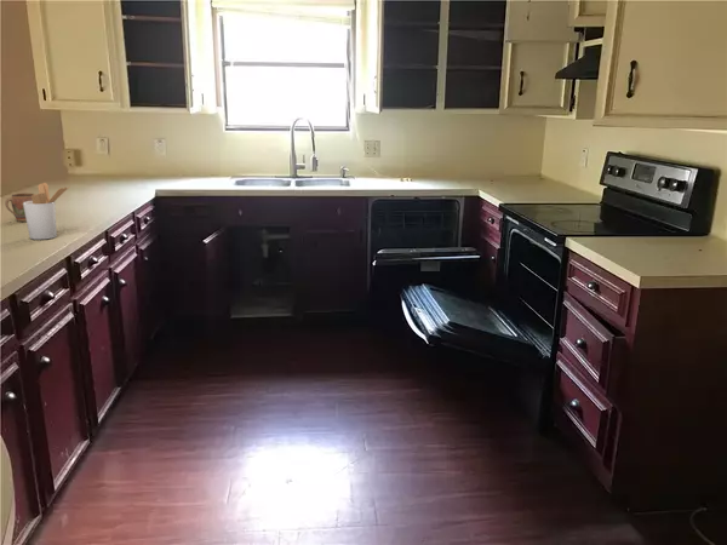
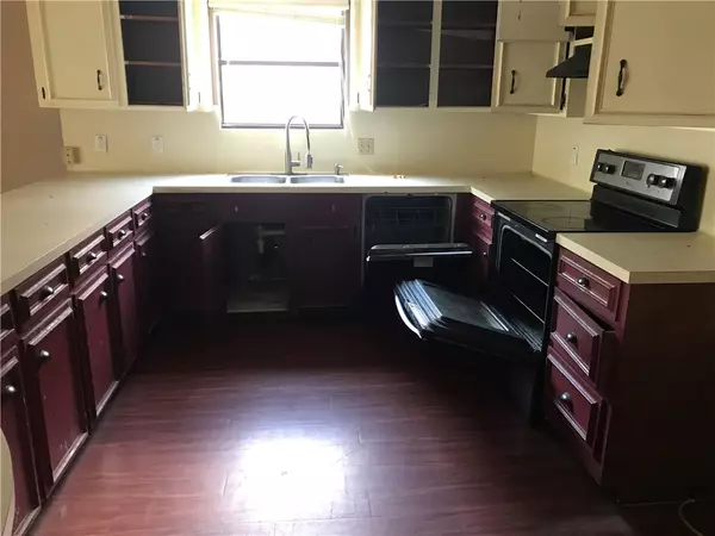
- utensil holder (47, 211)
- mug (23, 207)
